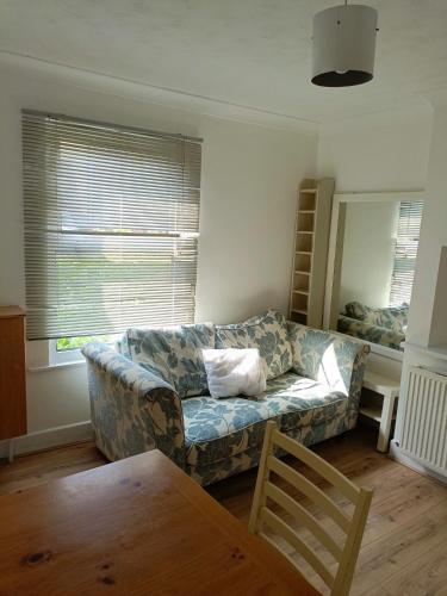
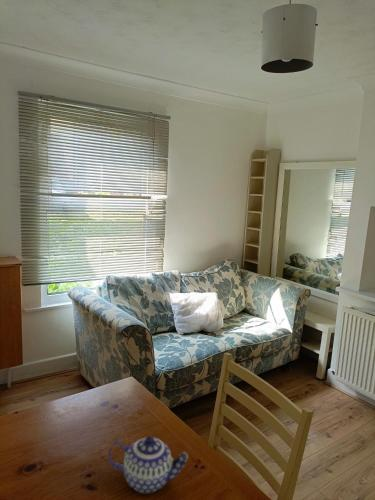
+ teapot (147, 458)
